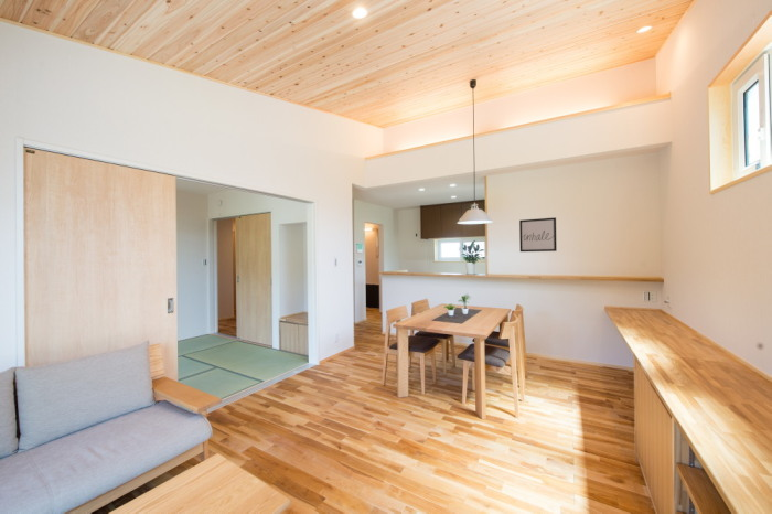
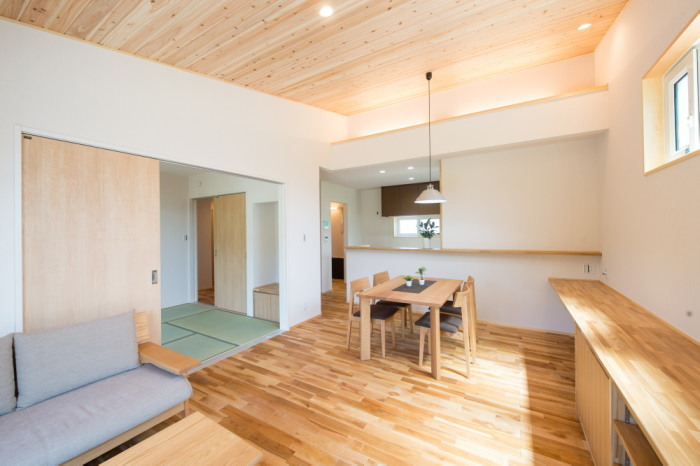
- wall art (537, 235)
